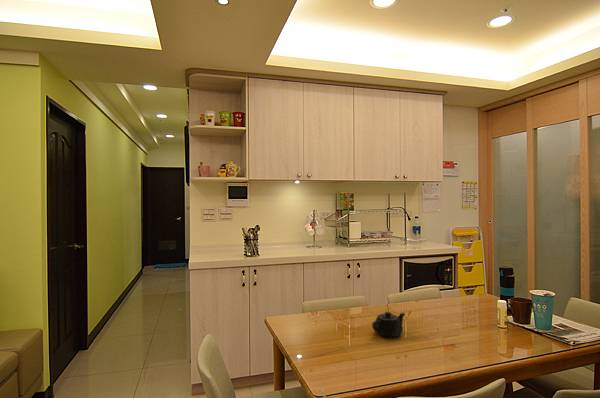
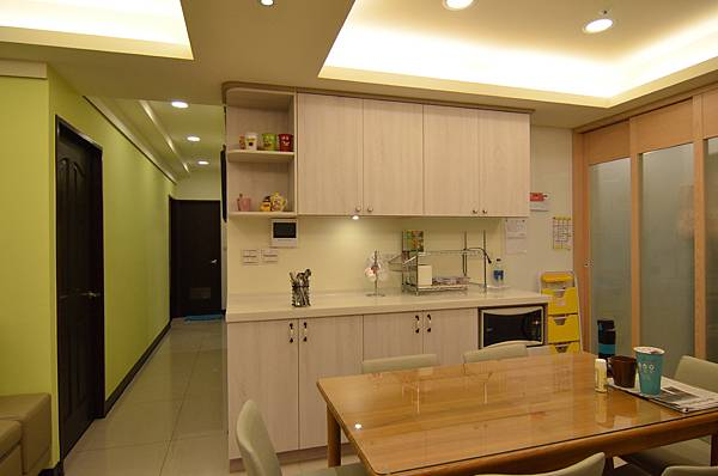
- teapot (389, 322)
